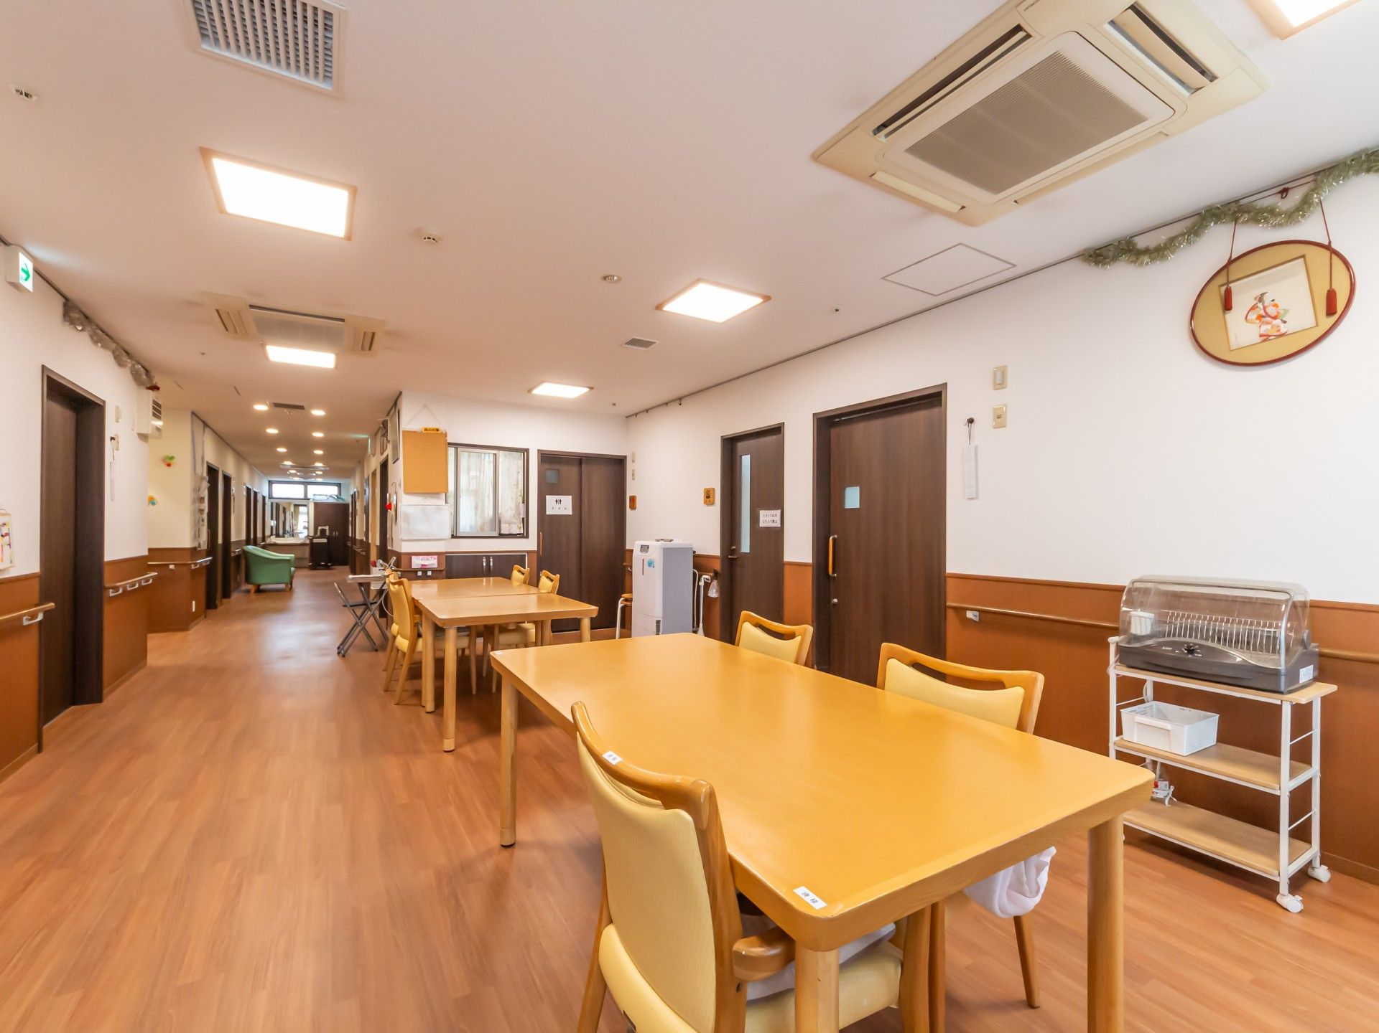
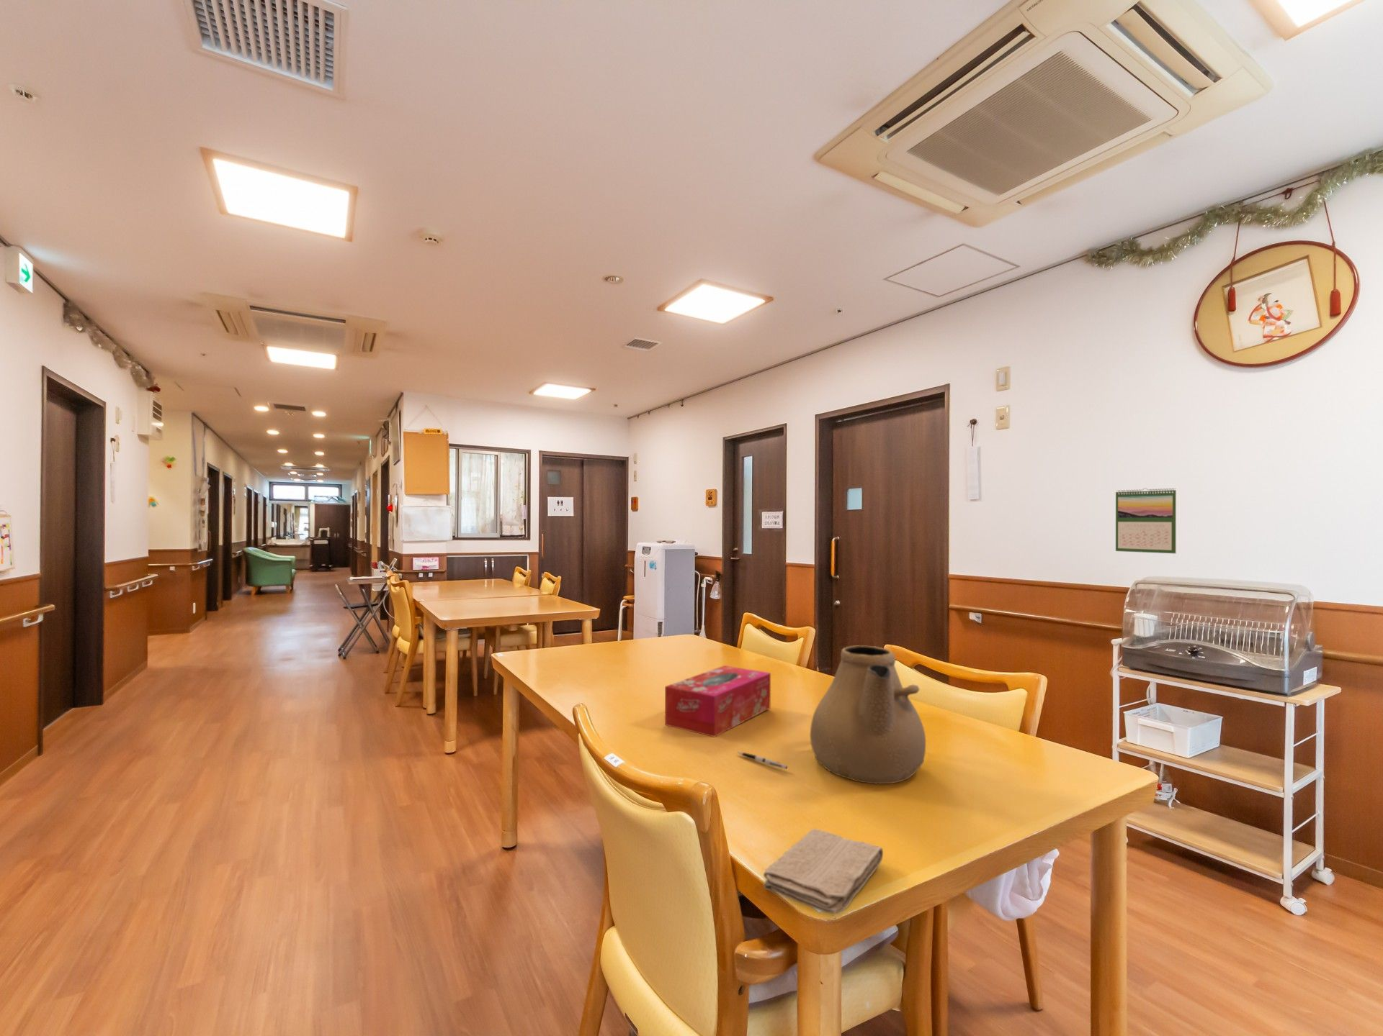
+ tissue box (720, 698)
+ calendar (1145, 520)
+ pen (760, 758)
+ washcloth (824, 865)
+ teapot (862, 706)
